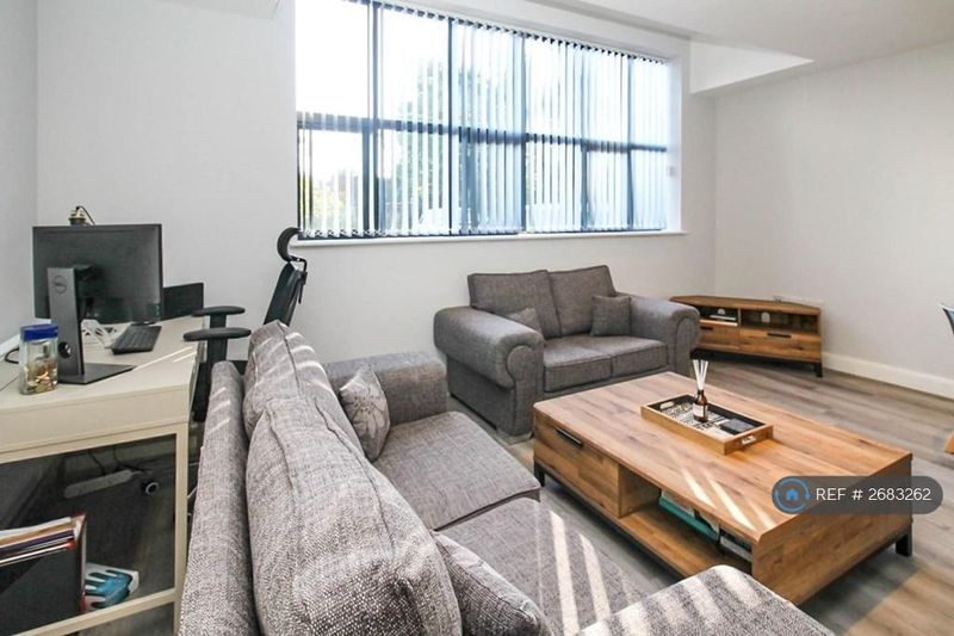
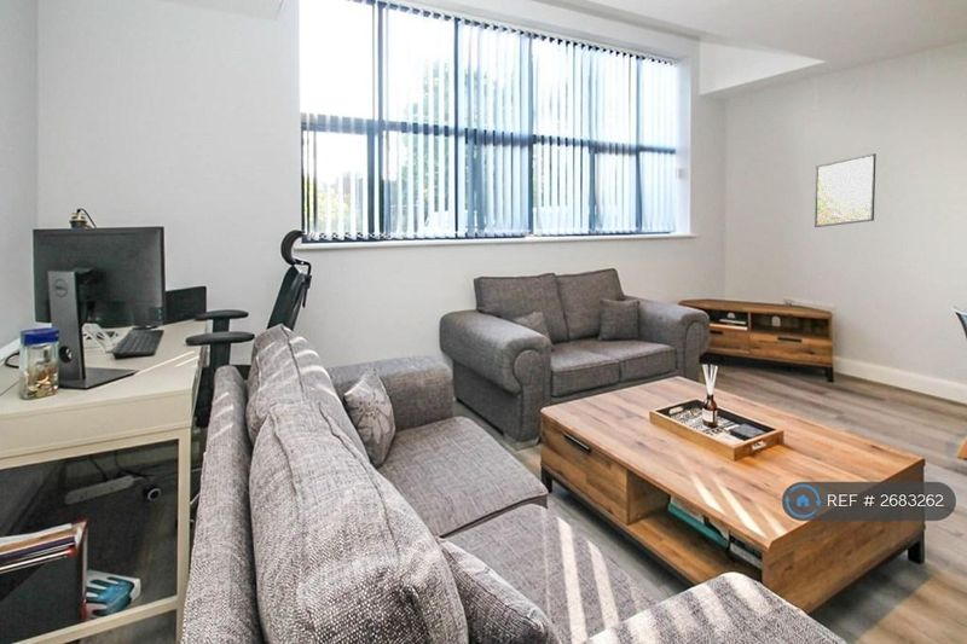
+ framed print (842, 192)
